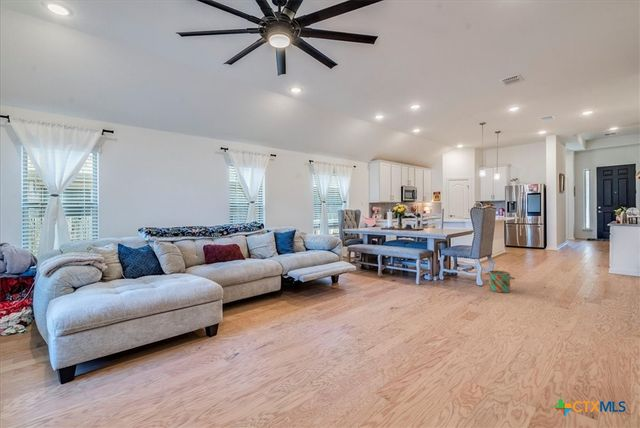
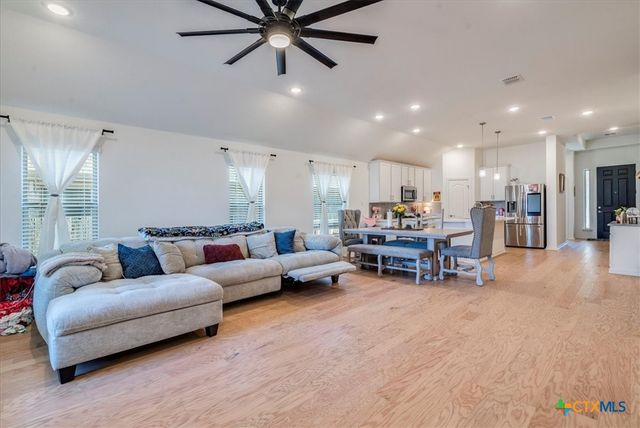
- bucket (499, 281)
